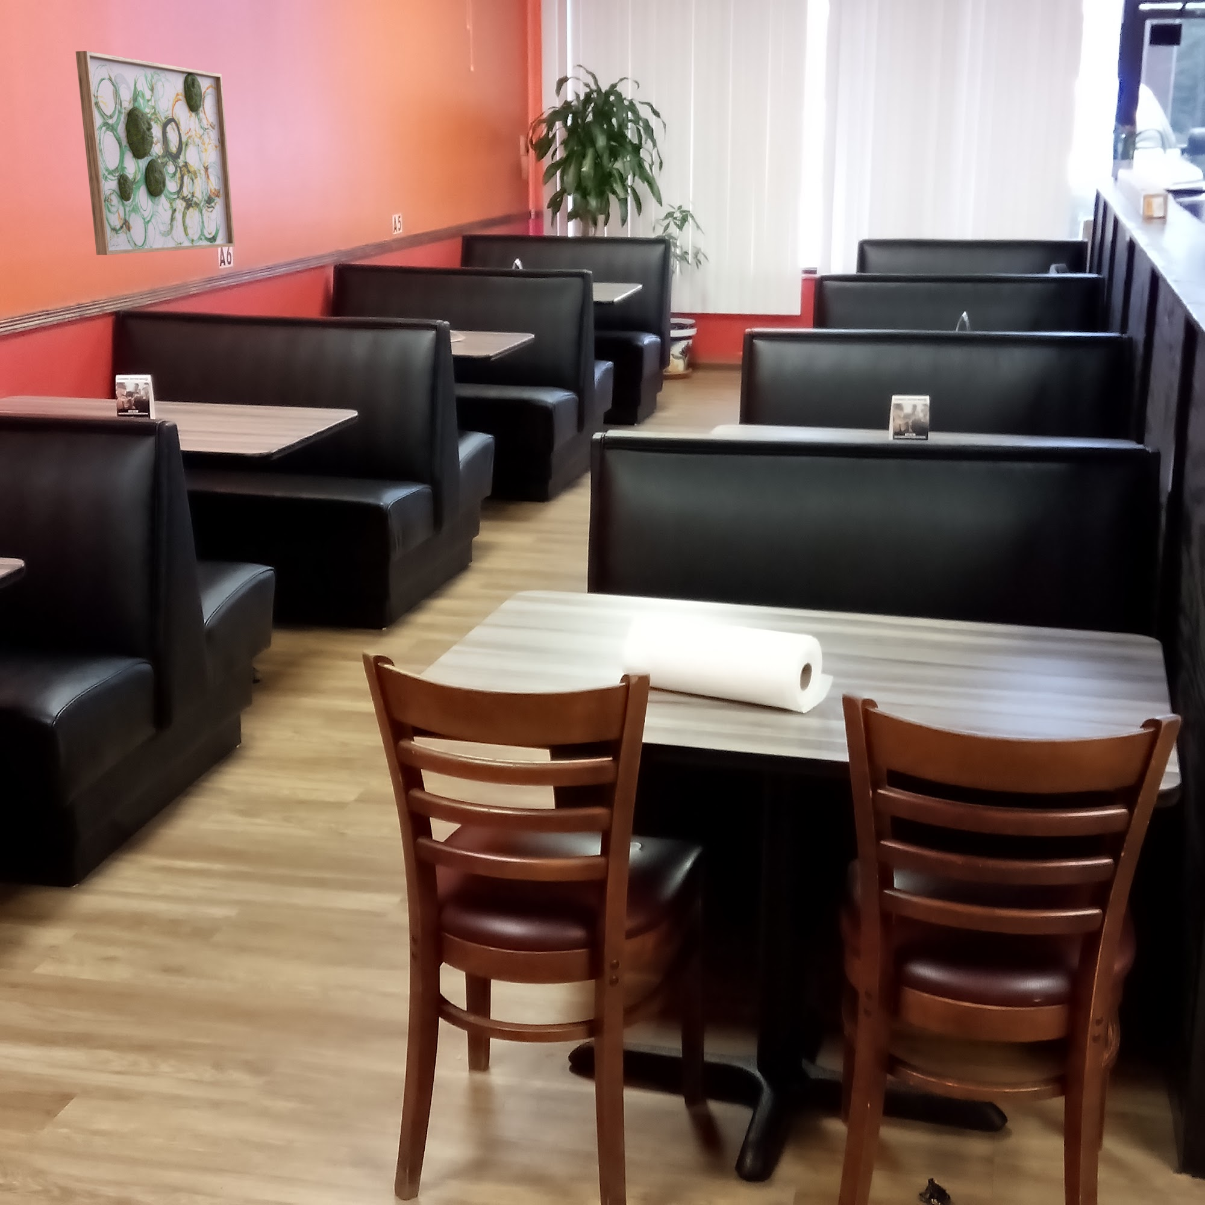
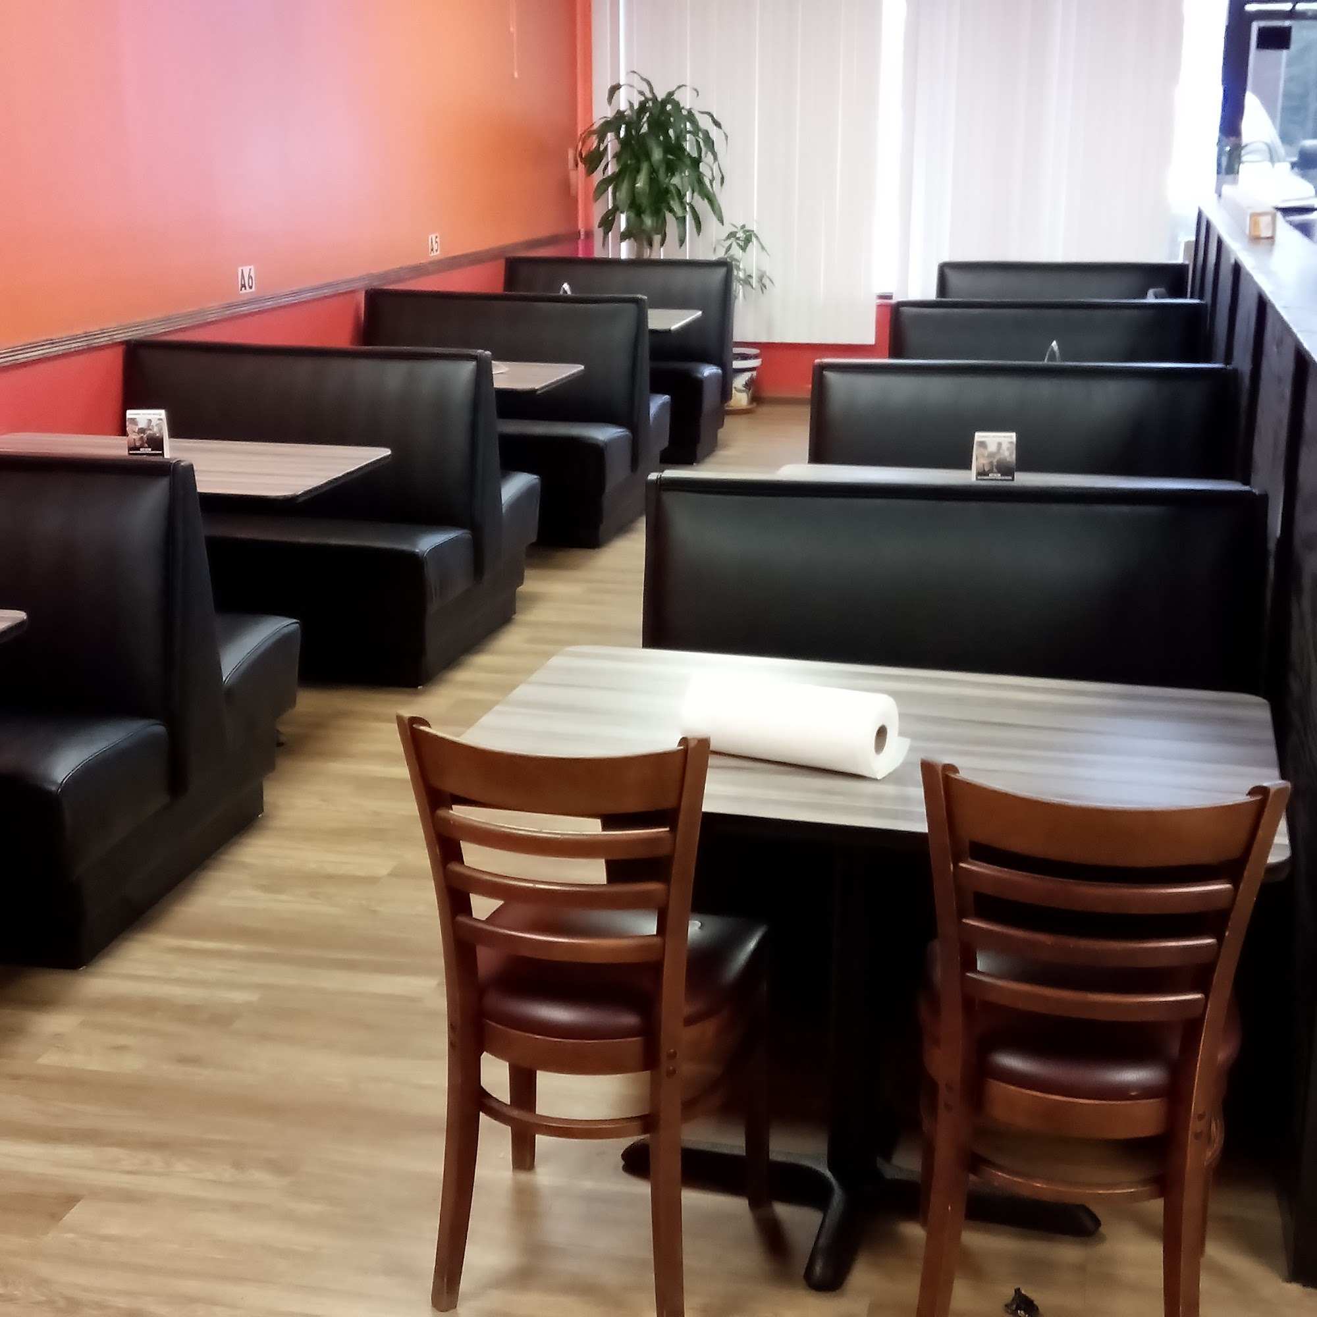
- wall art (166, 159)
